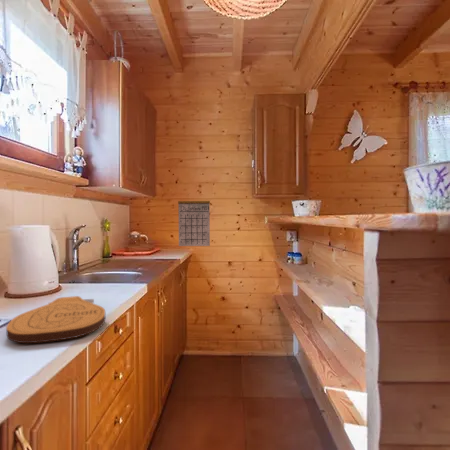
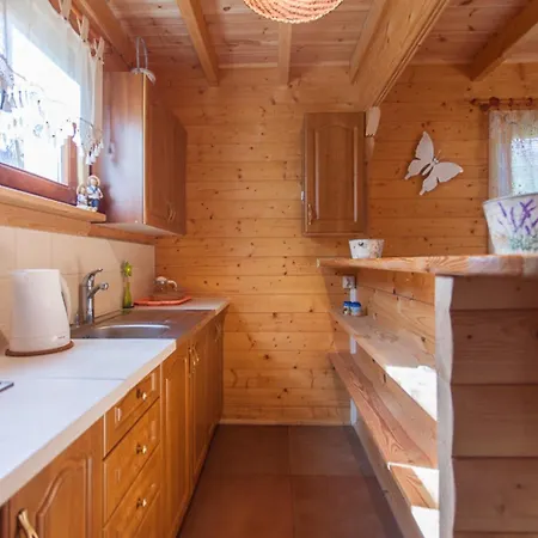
- calendar (194, 218)
- key chain (65, 310)
